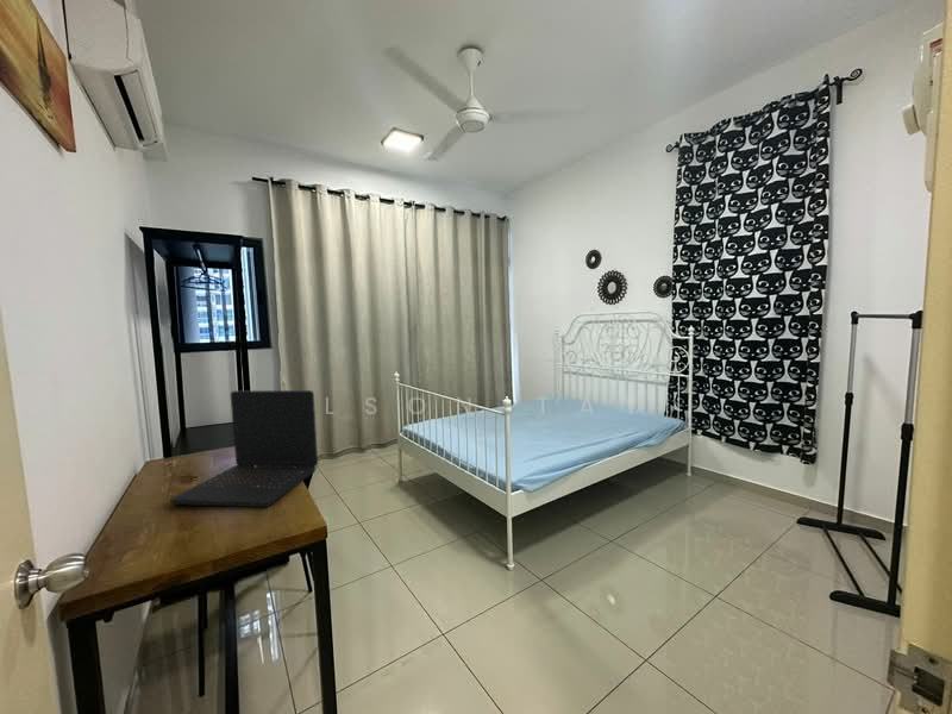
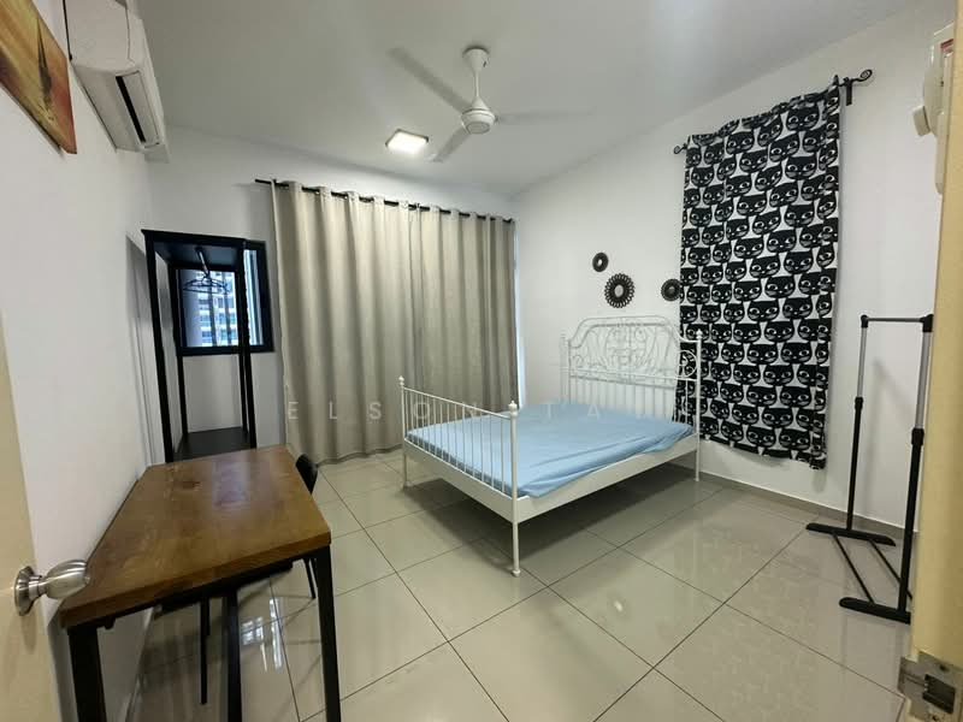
- laptop (248, 441)
